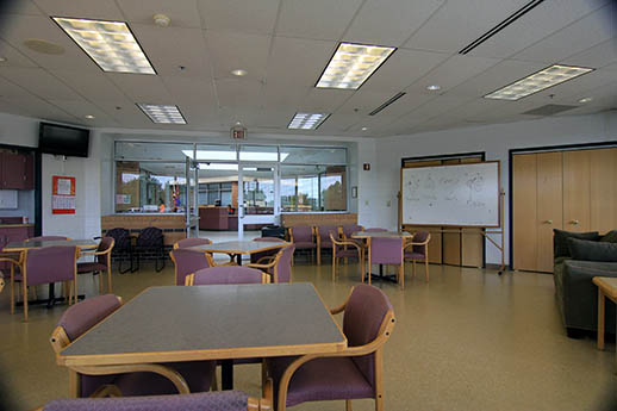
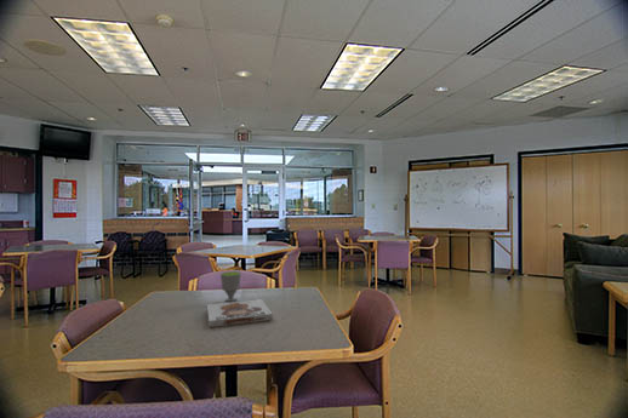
+ cup (230, 286)
+ board game (238, 311)
